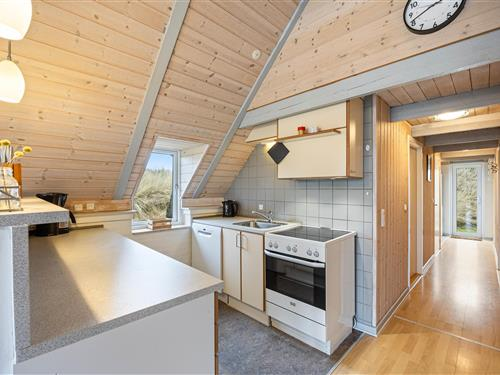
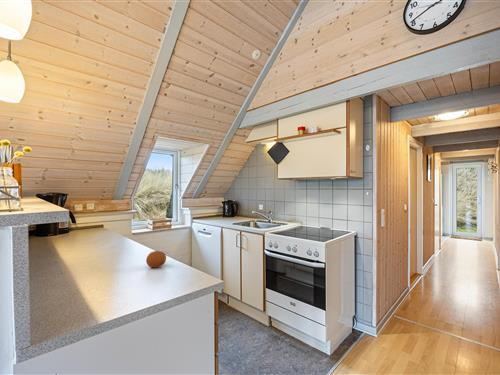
+ fruit (156, 258)
